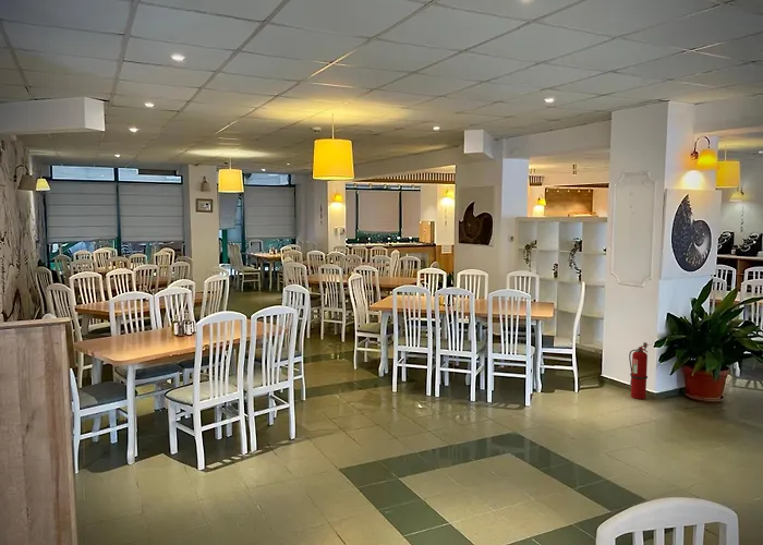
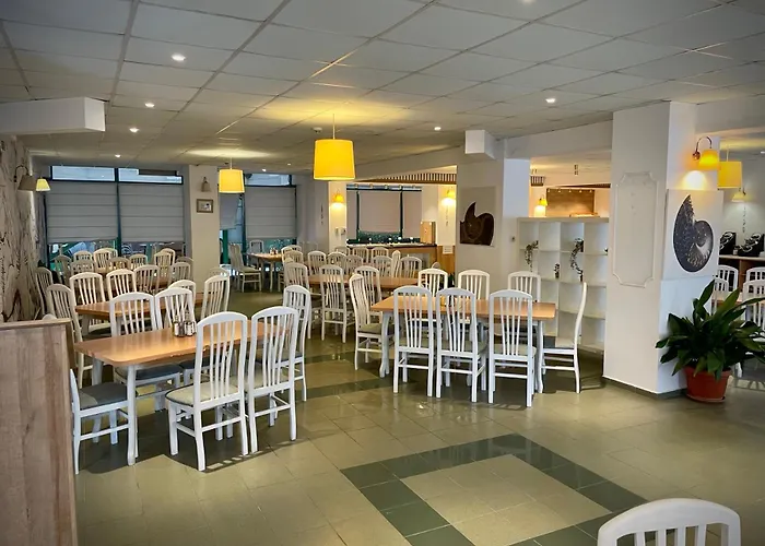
- fire extinguisher (638, 370)
